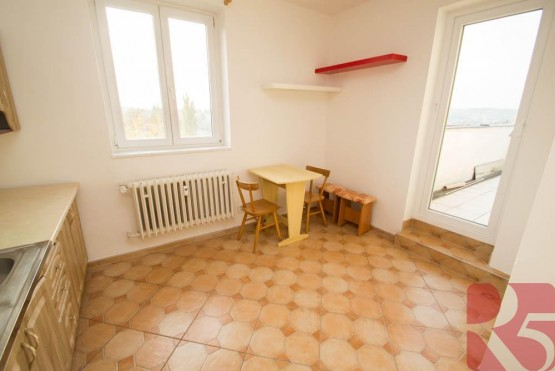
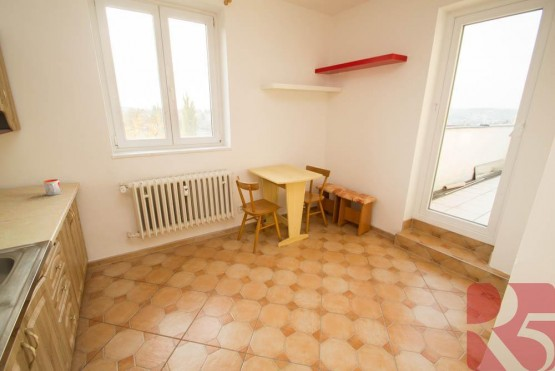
+ mug (52, 187)
